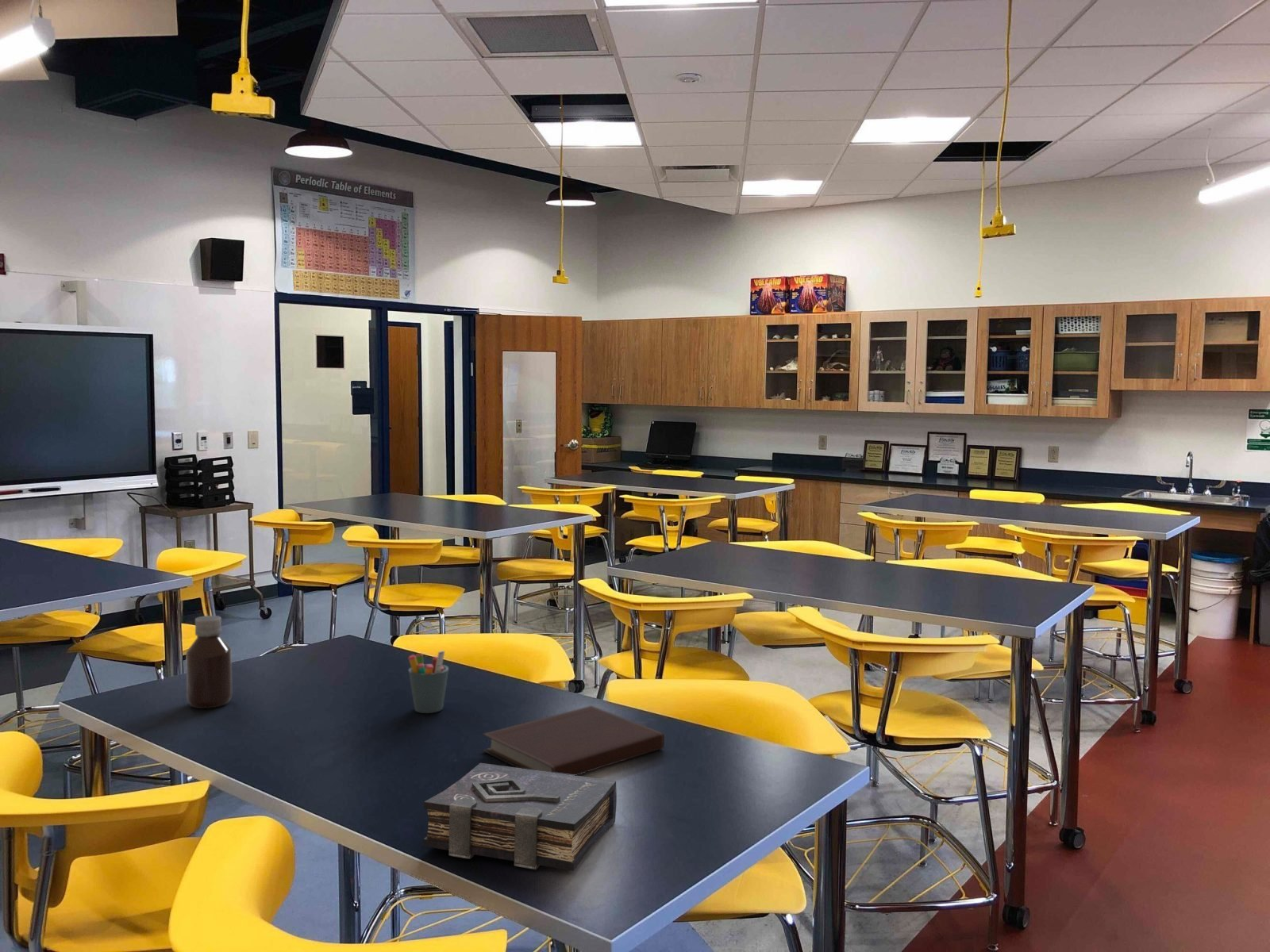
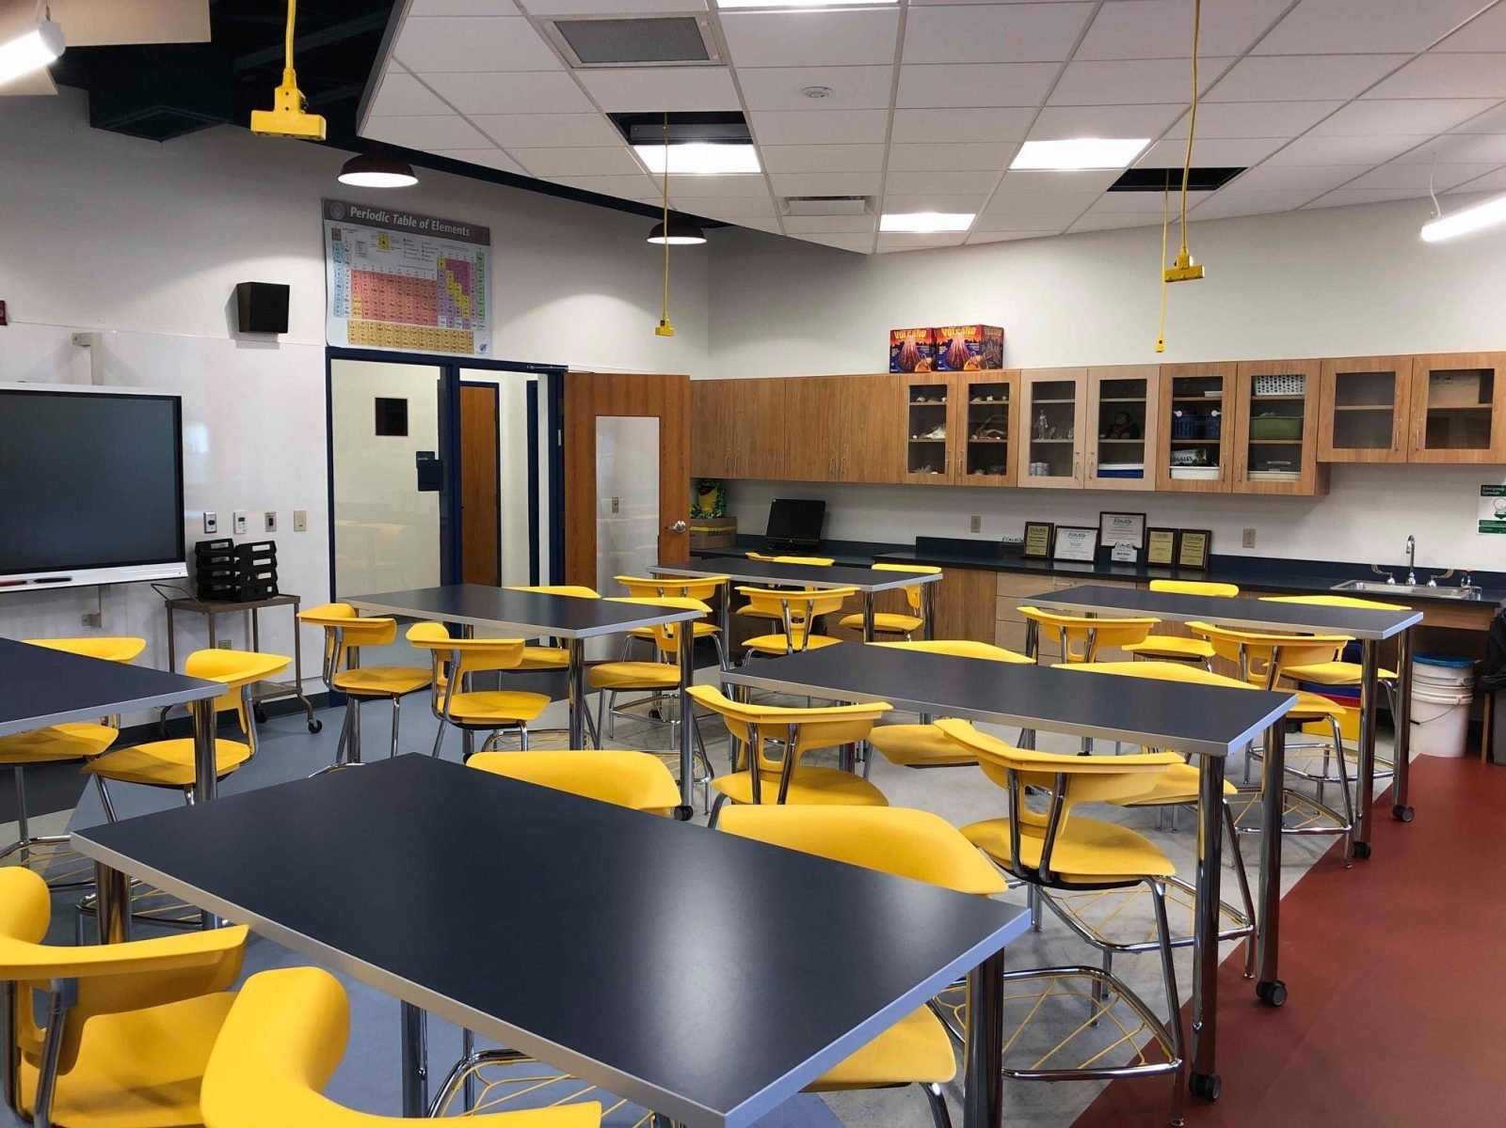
- book (523, 810)
- notebook (573, 742)
- pen holder (428, 678)
- bottle (209, 660)
